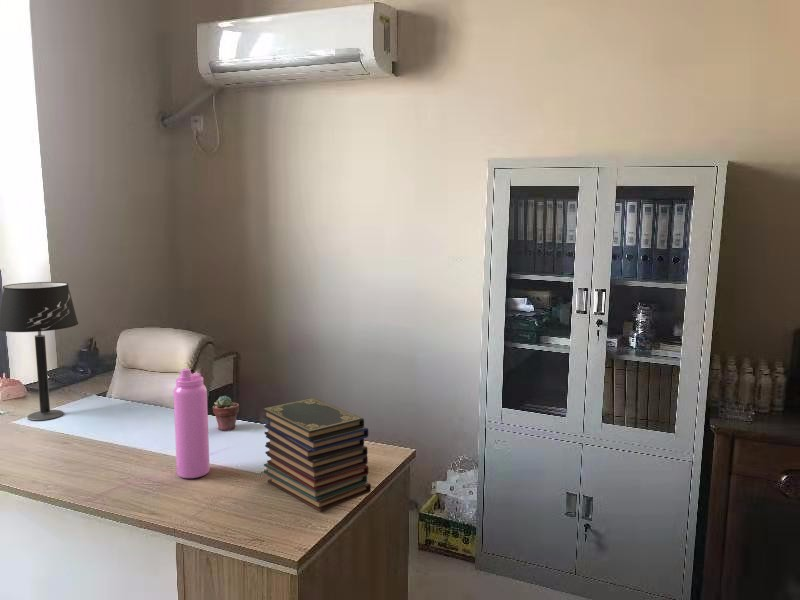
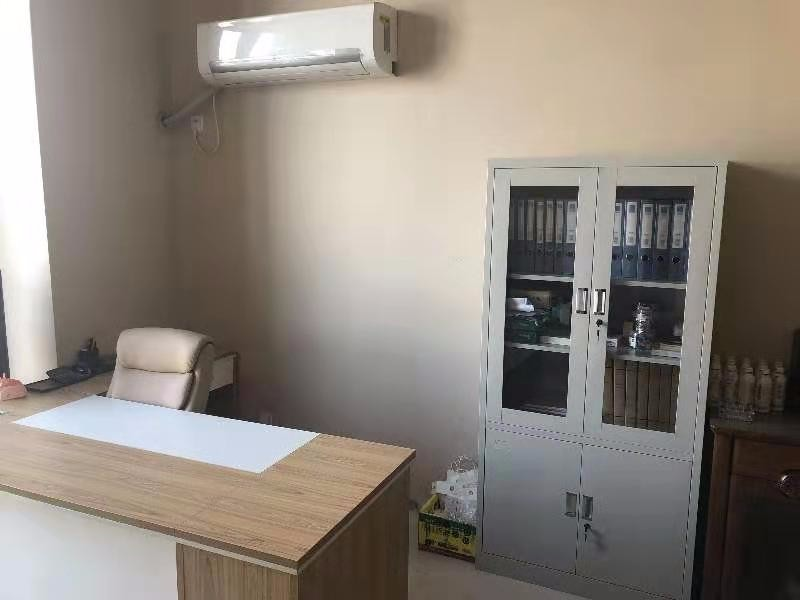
- table lamp (40, 351)
- book stack (314, 450)
- water bottle (191, 421)
- potted succulent (225, 412)
